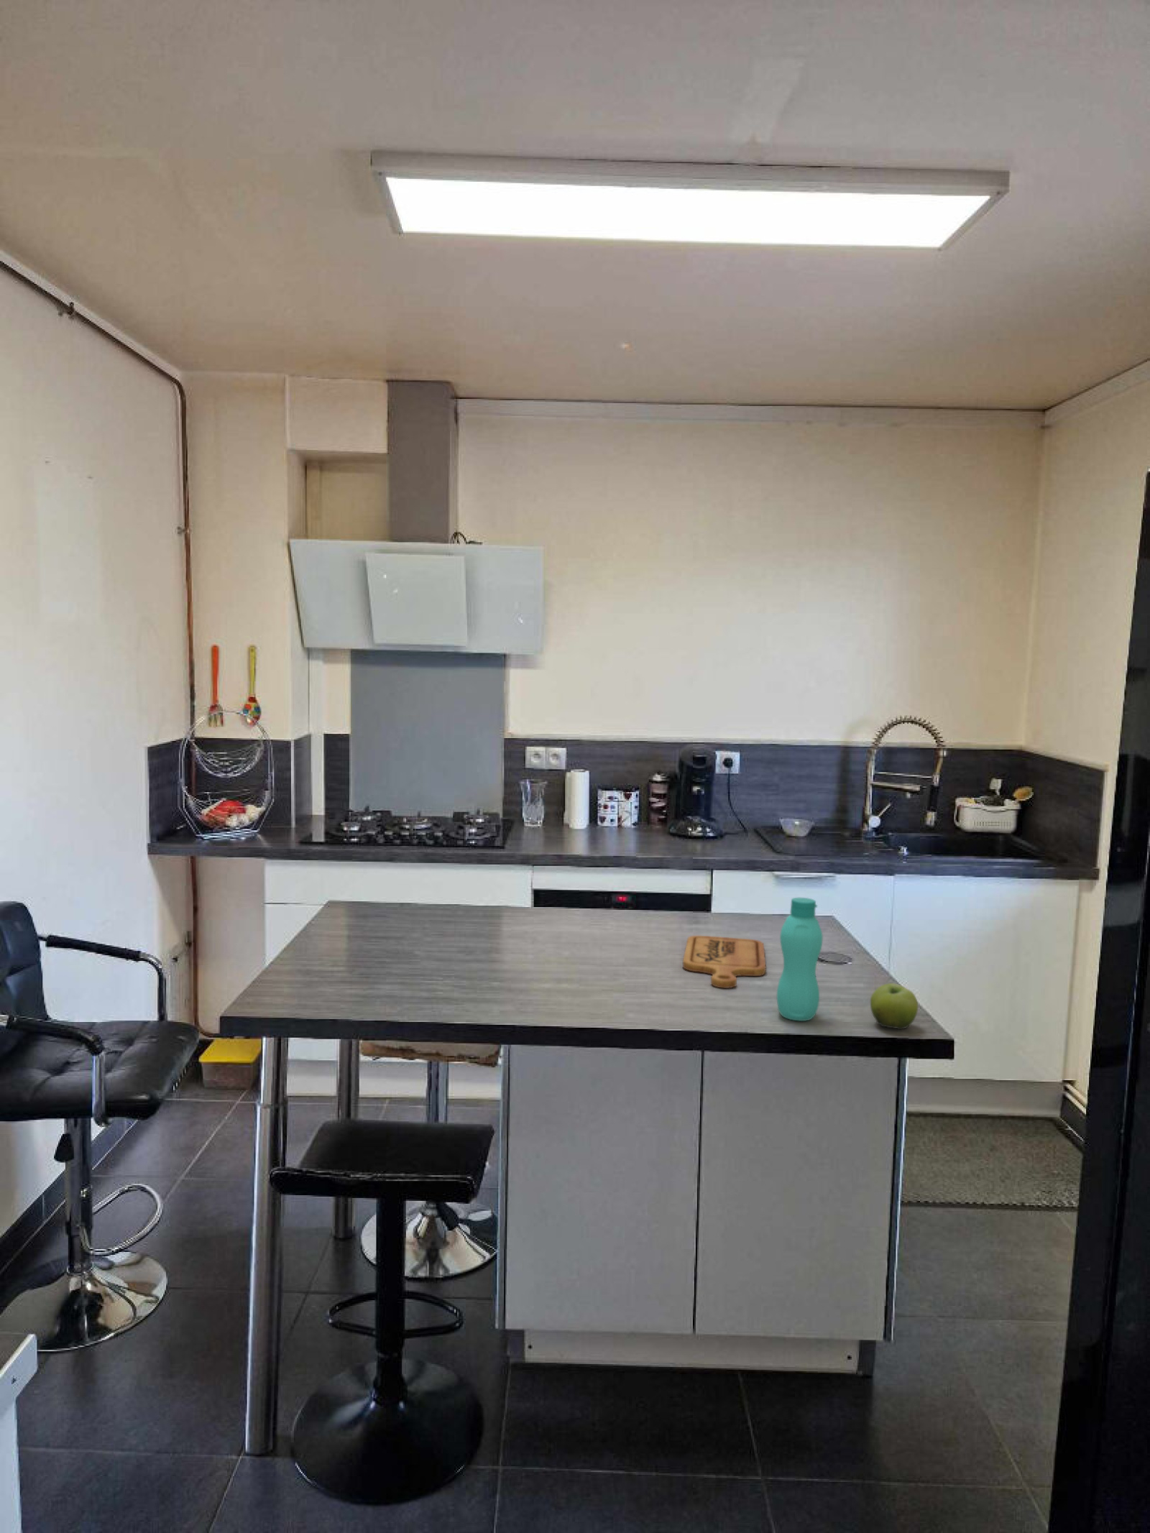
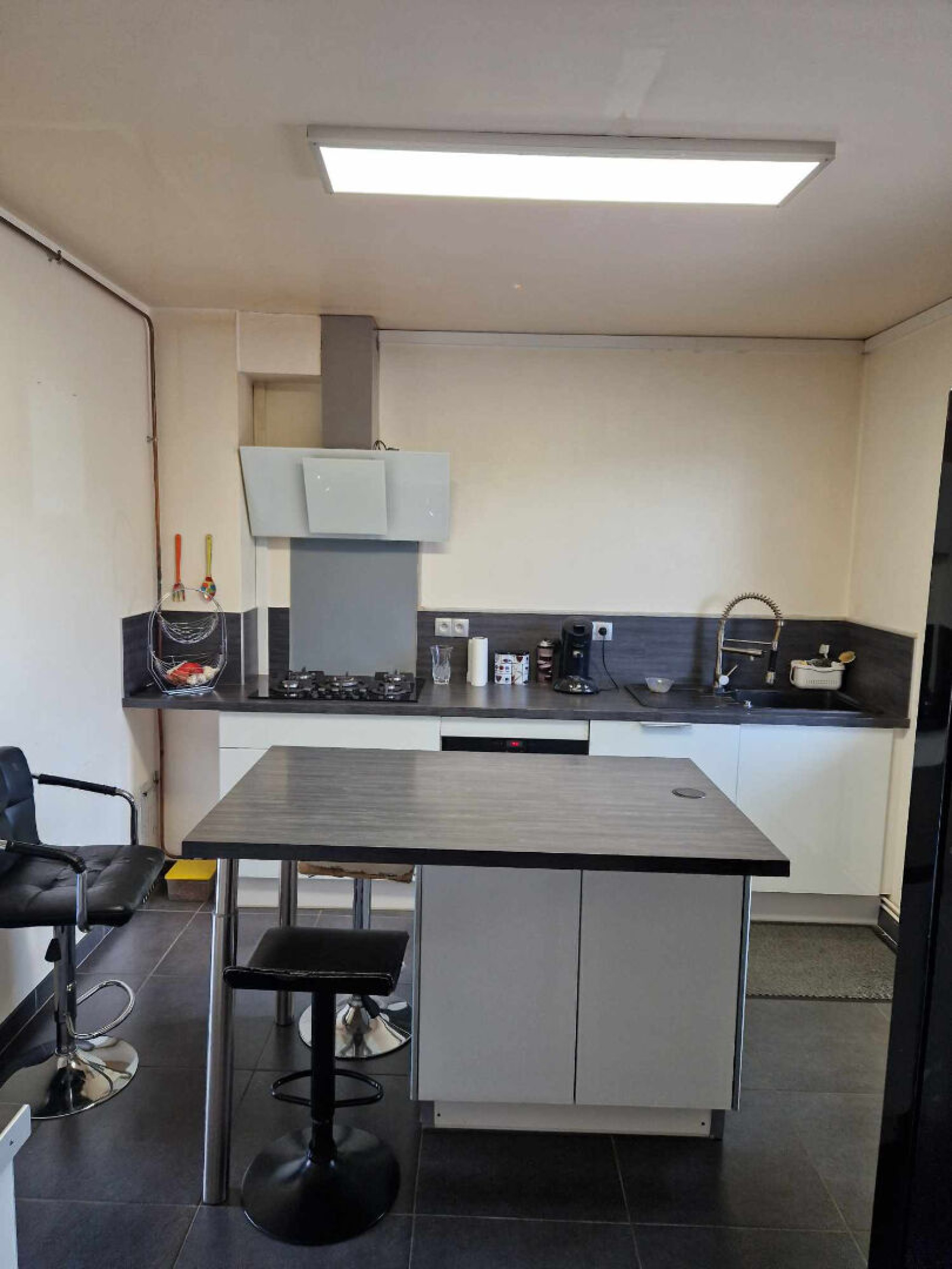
- fruit (894, 1005)
- bottle (800, 958)
- cutting board (724, 960)
